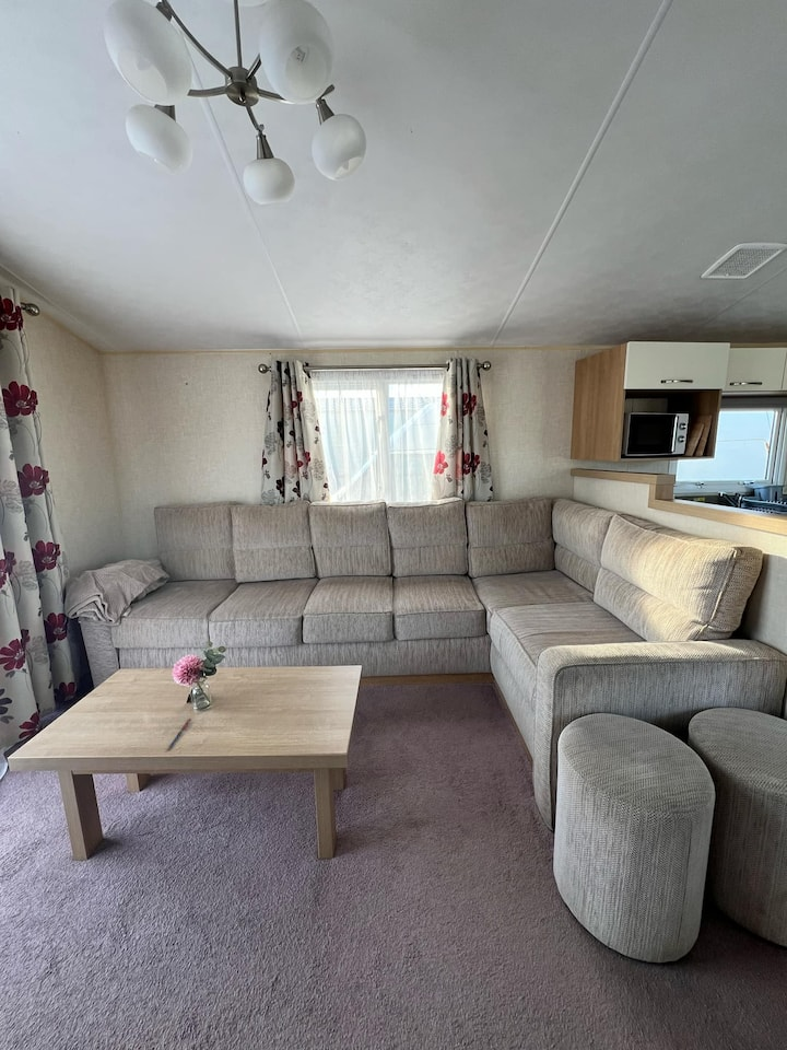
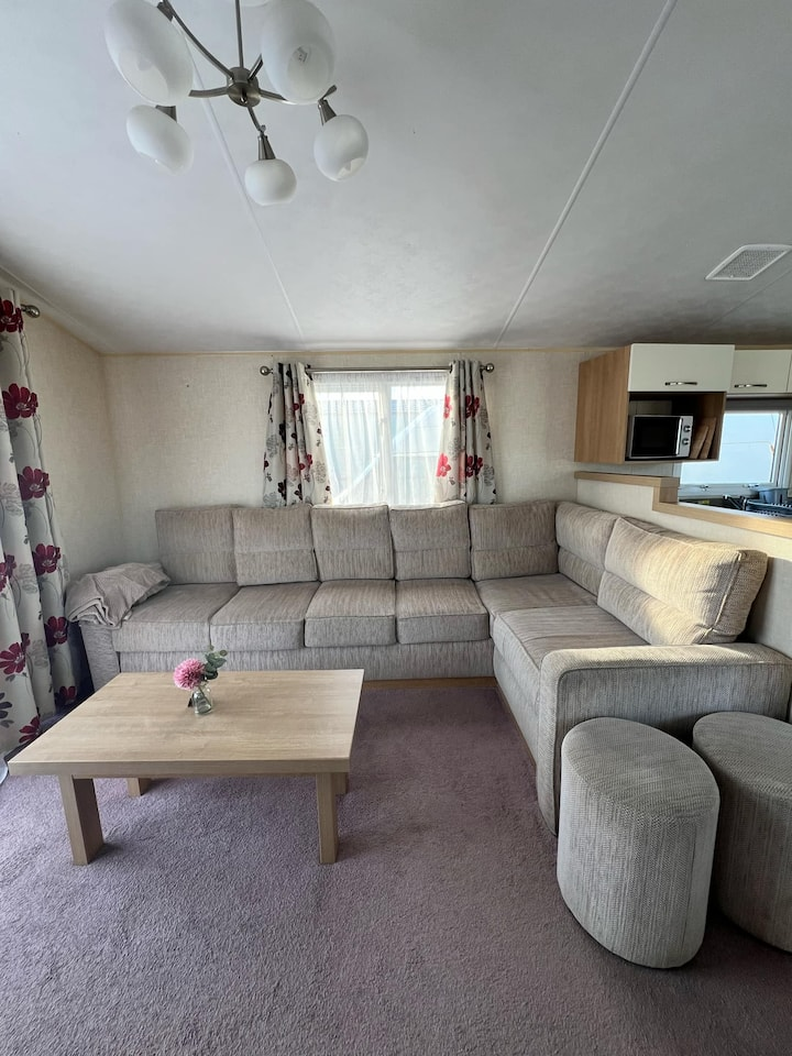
- pen (179, 733)
